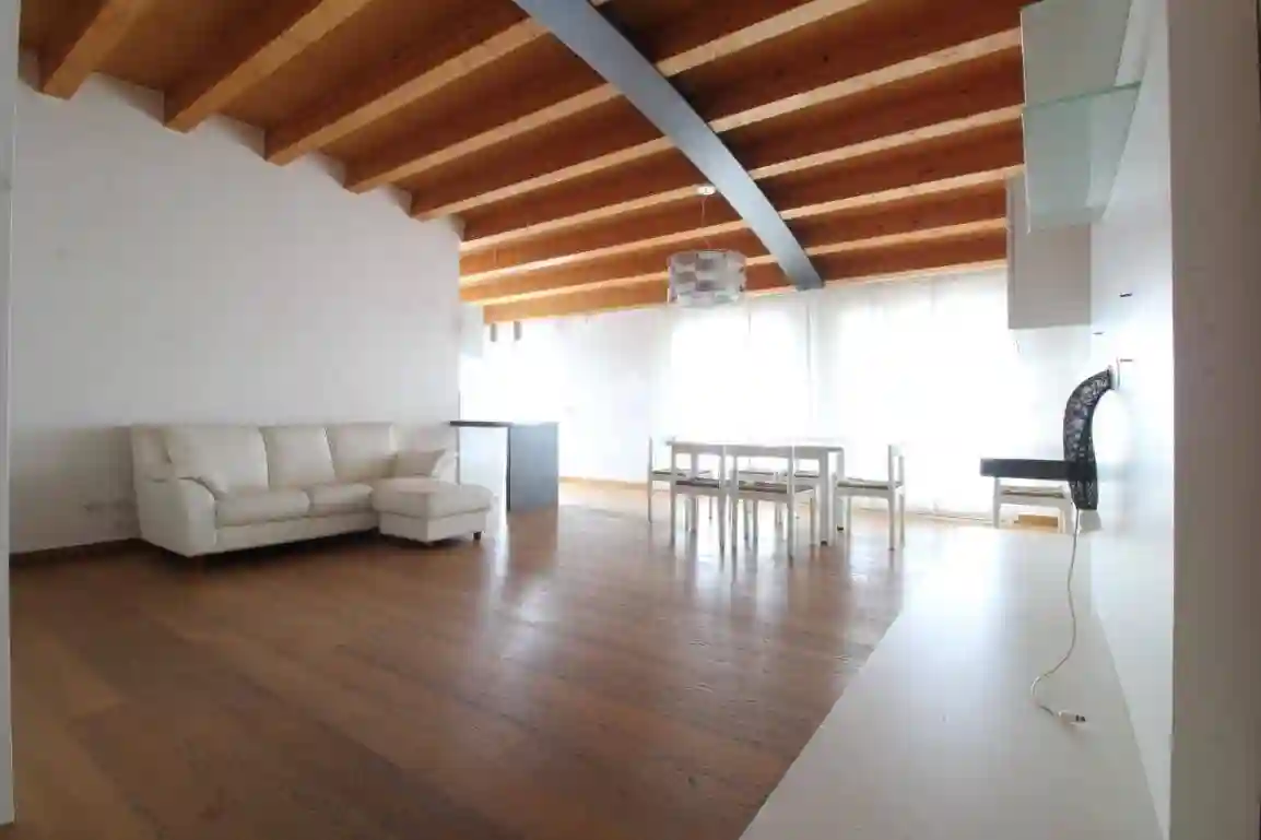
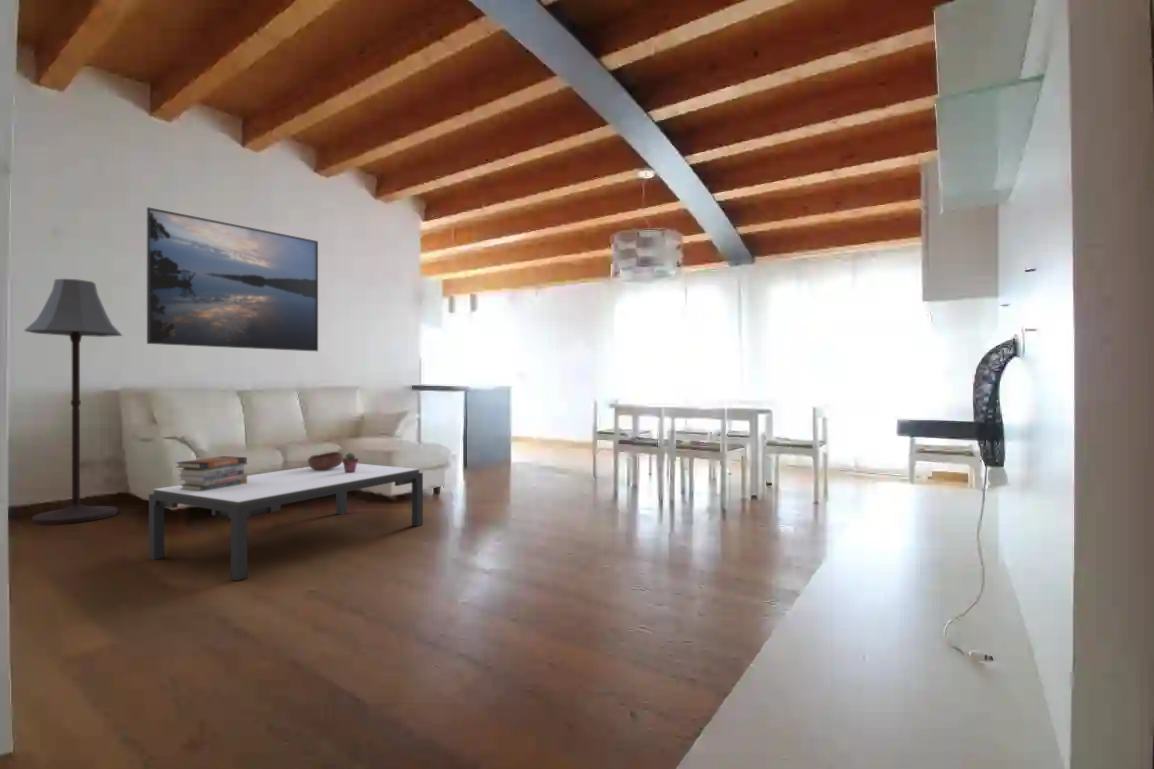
+ potted succulent (350, 462)
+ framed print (241, 287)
+ coffee table (296, 501)
+ floor lamp (75, 399)
+ book stack (212, 472)
+ decorative bowl (325, 460)
